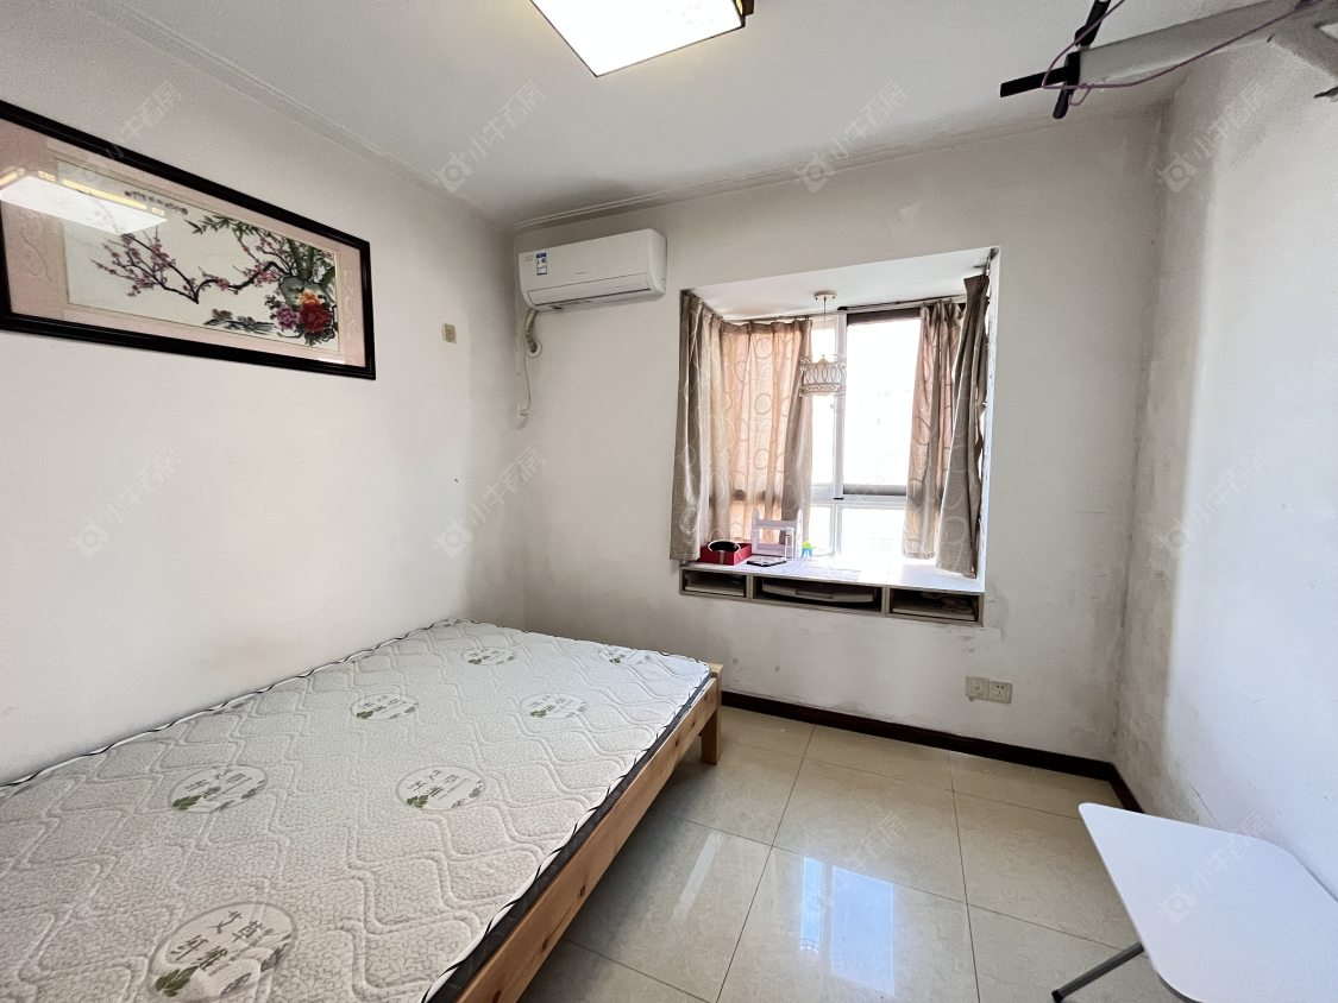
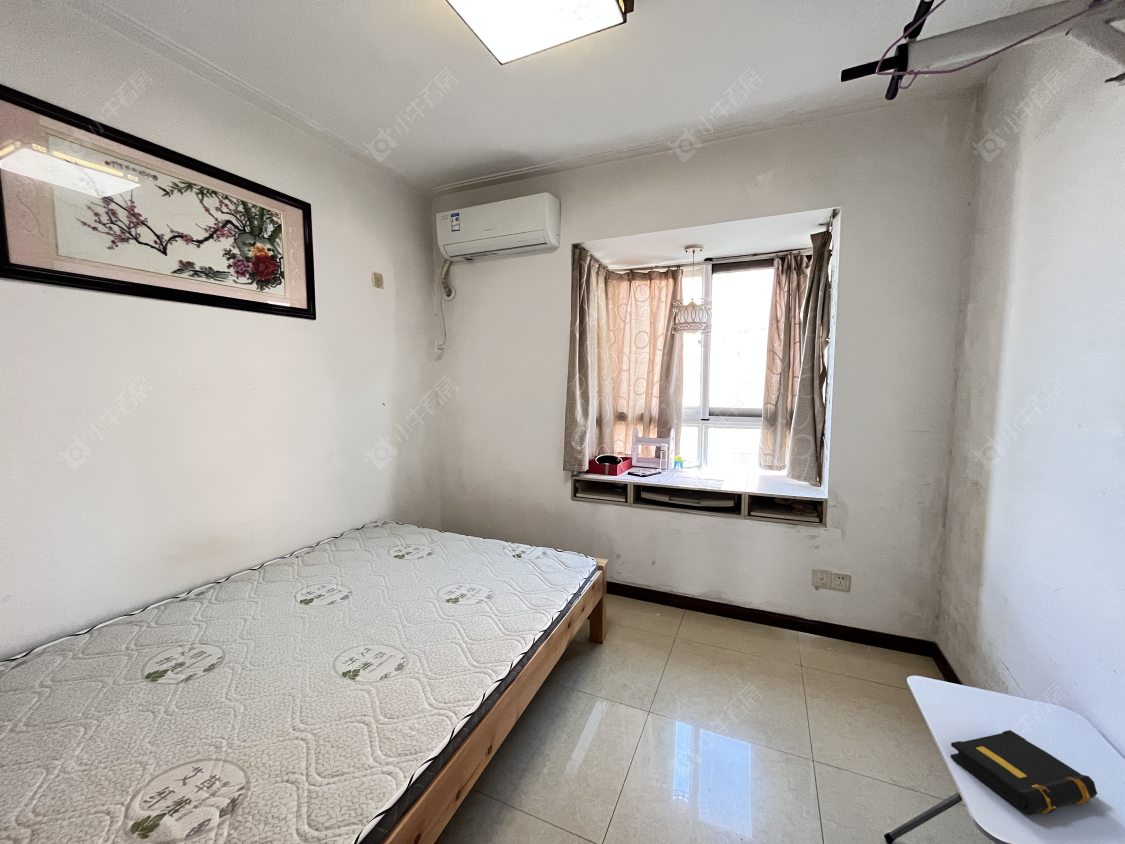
+ book (1027, 768)
